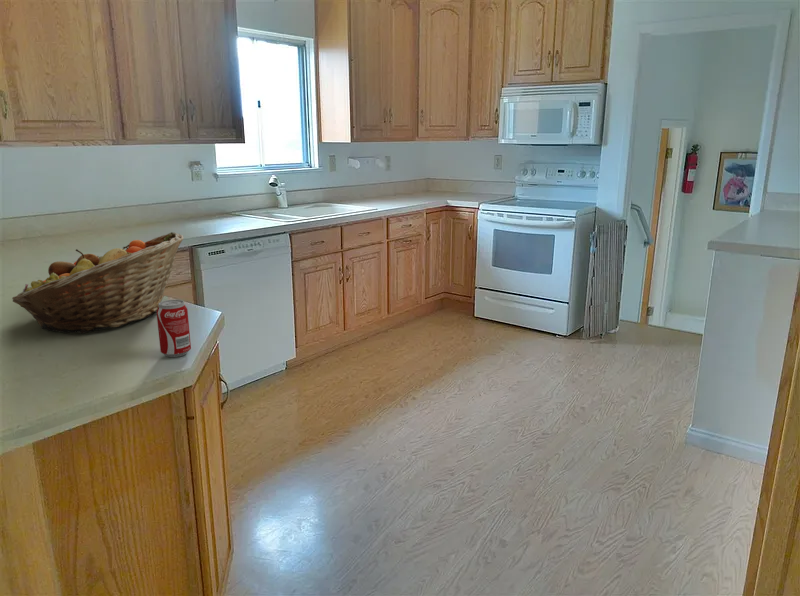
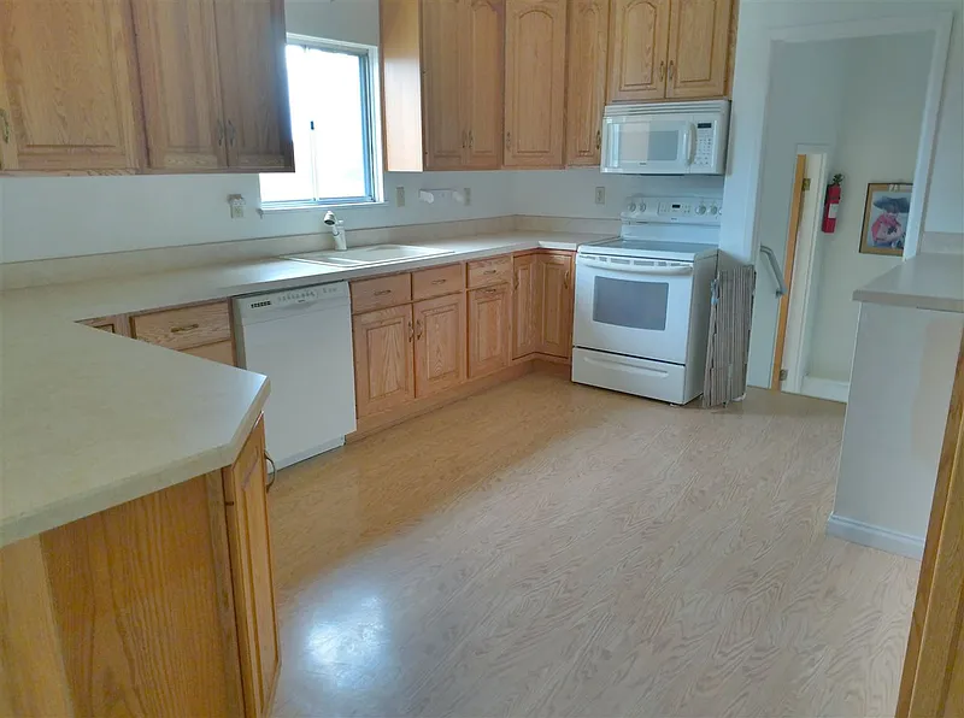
- fruit basket (107, 277)
- beverage can (173, 328)
